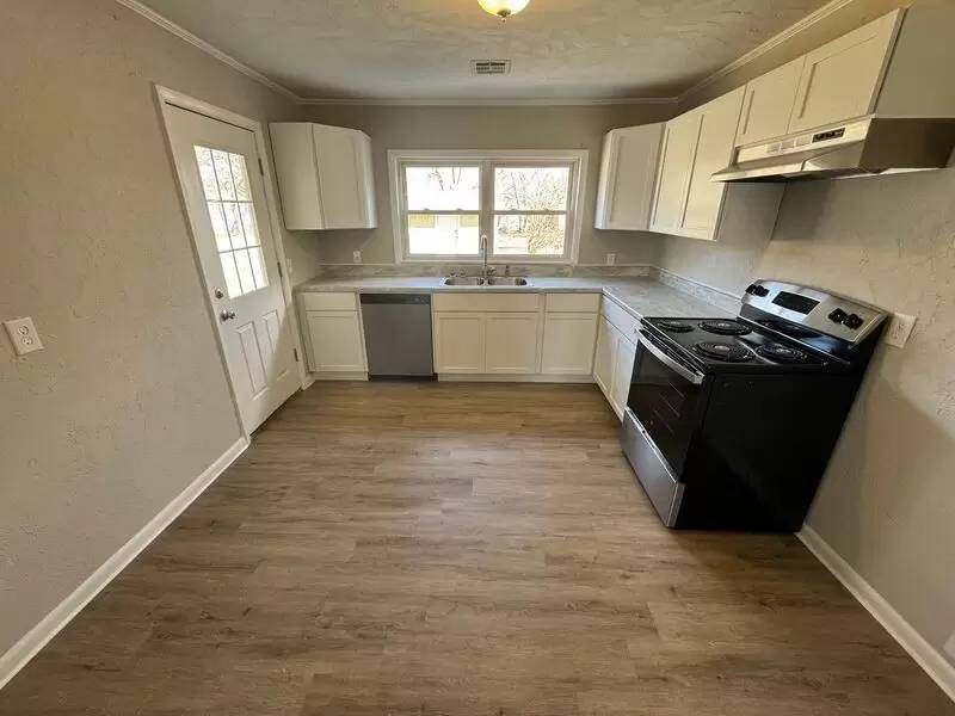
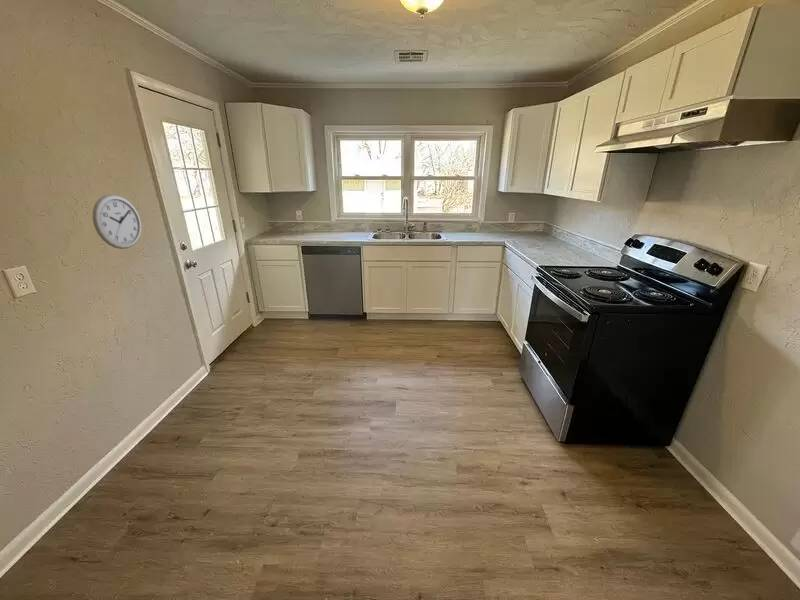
+ wall clock (119, 222)
